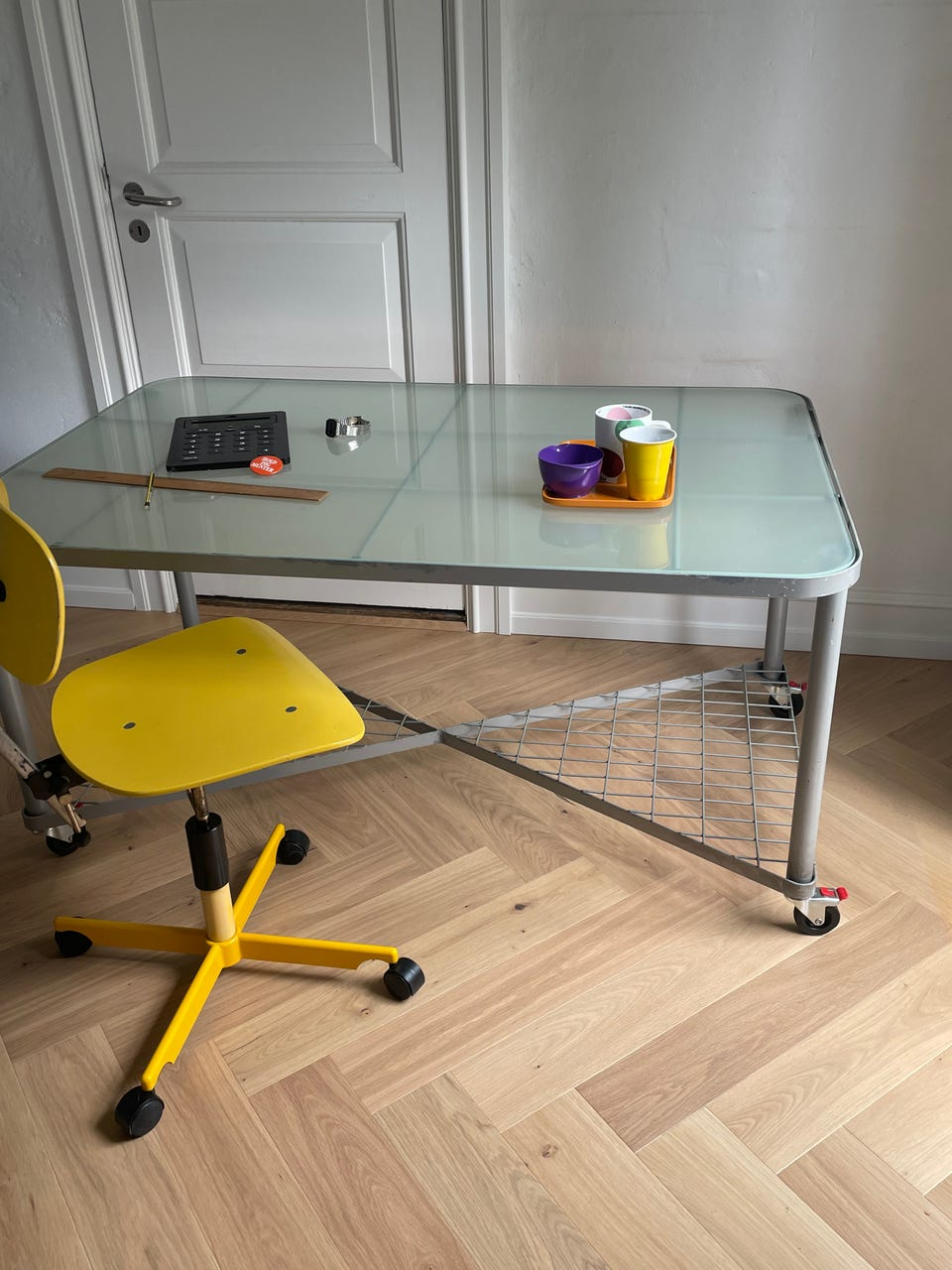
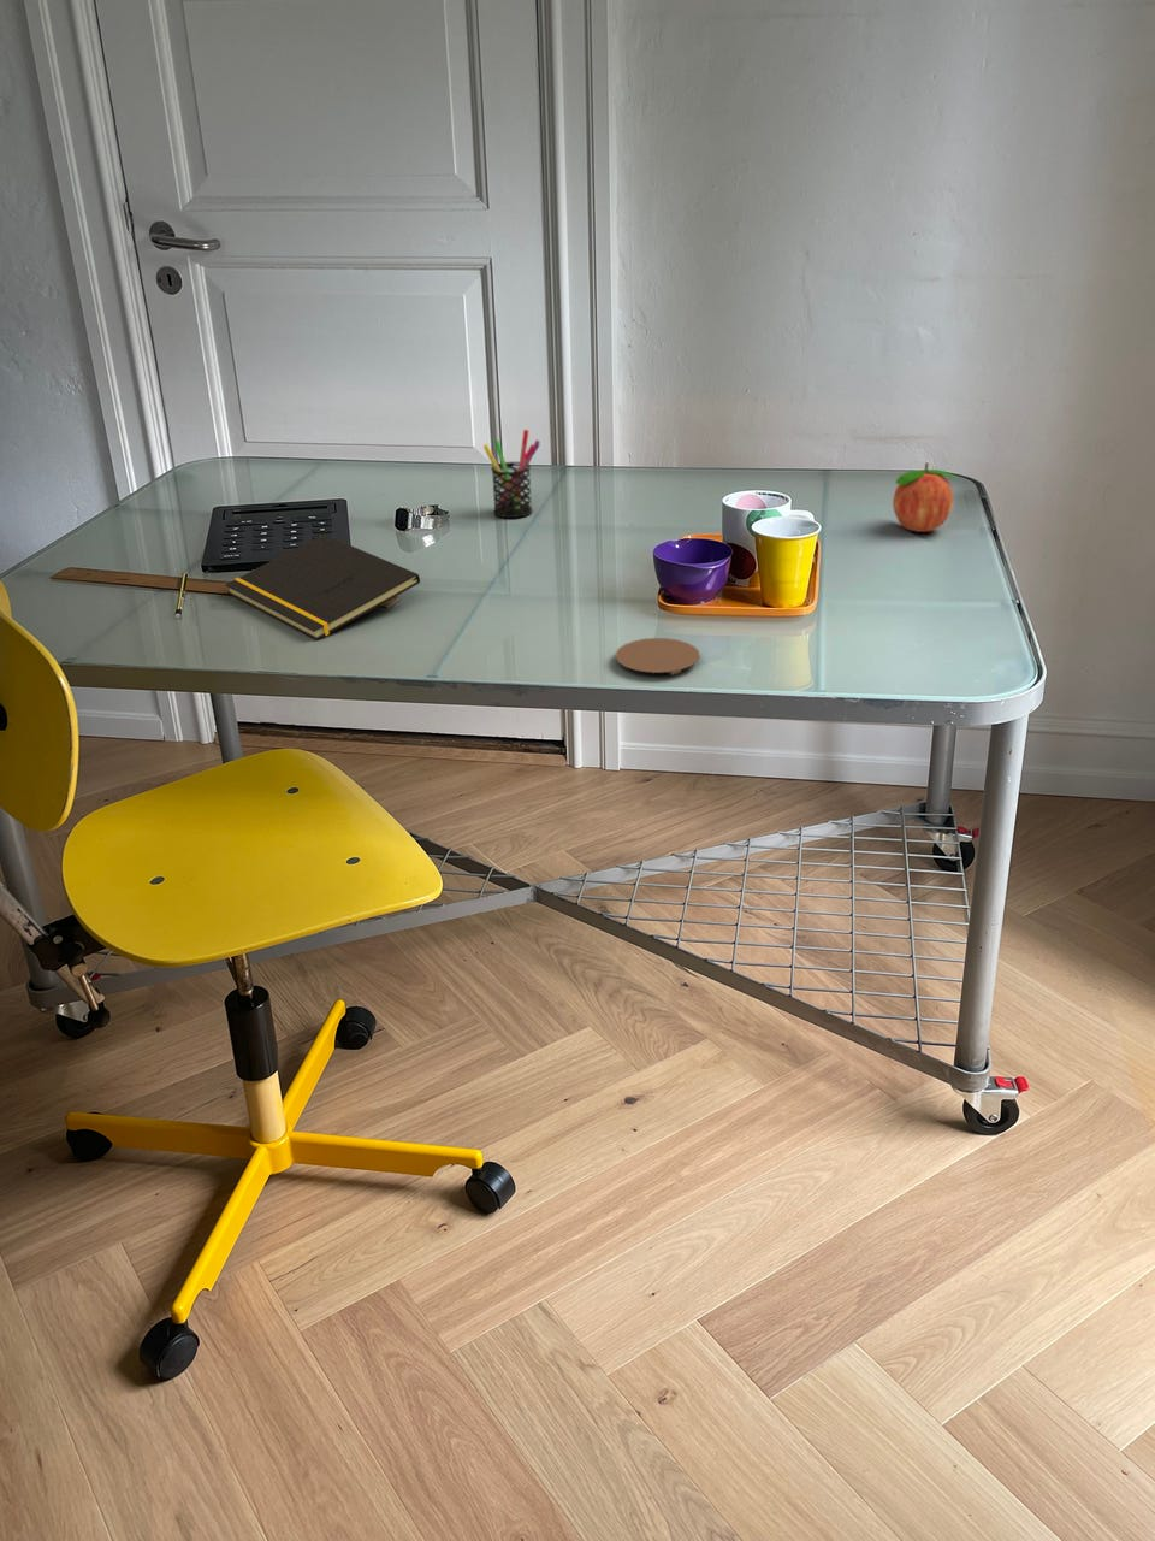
+ fruit (924, 496)
+ notepad (320, 582)
+ pen holder (510, 472)
+ coaster (656, 660)
